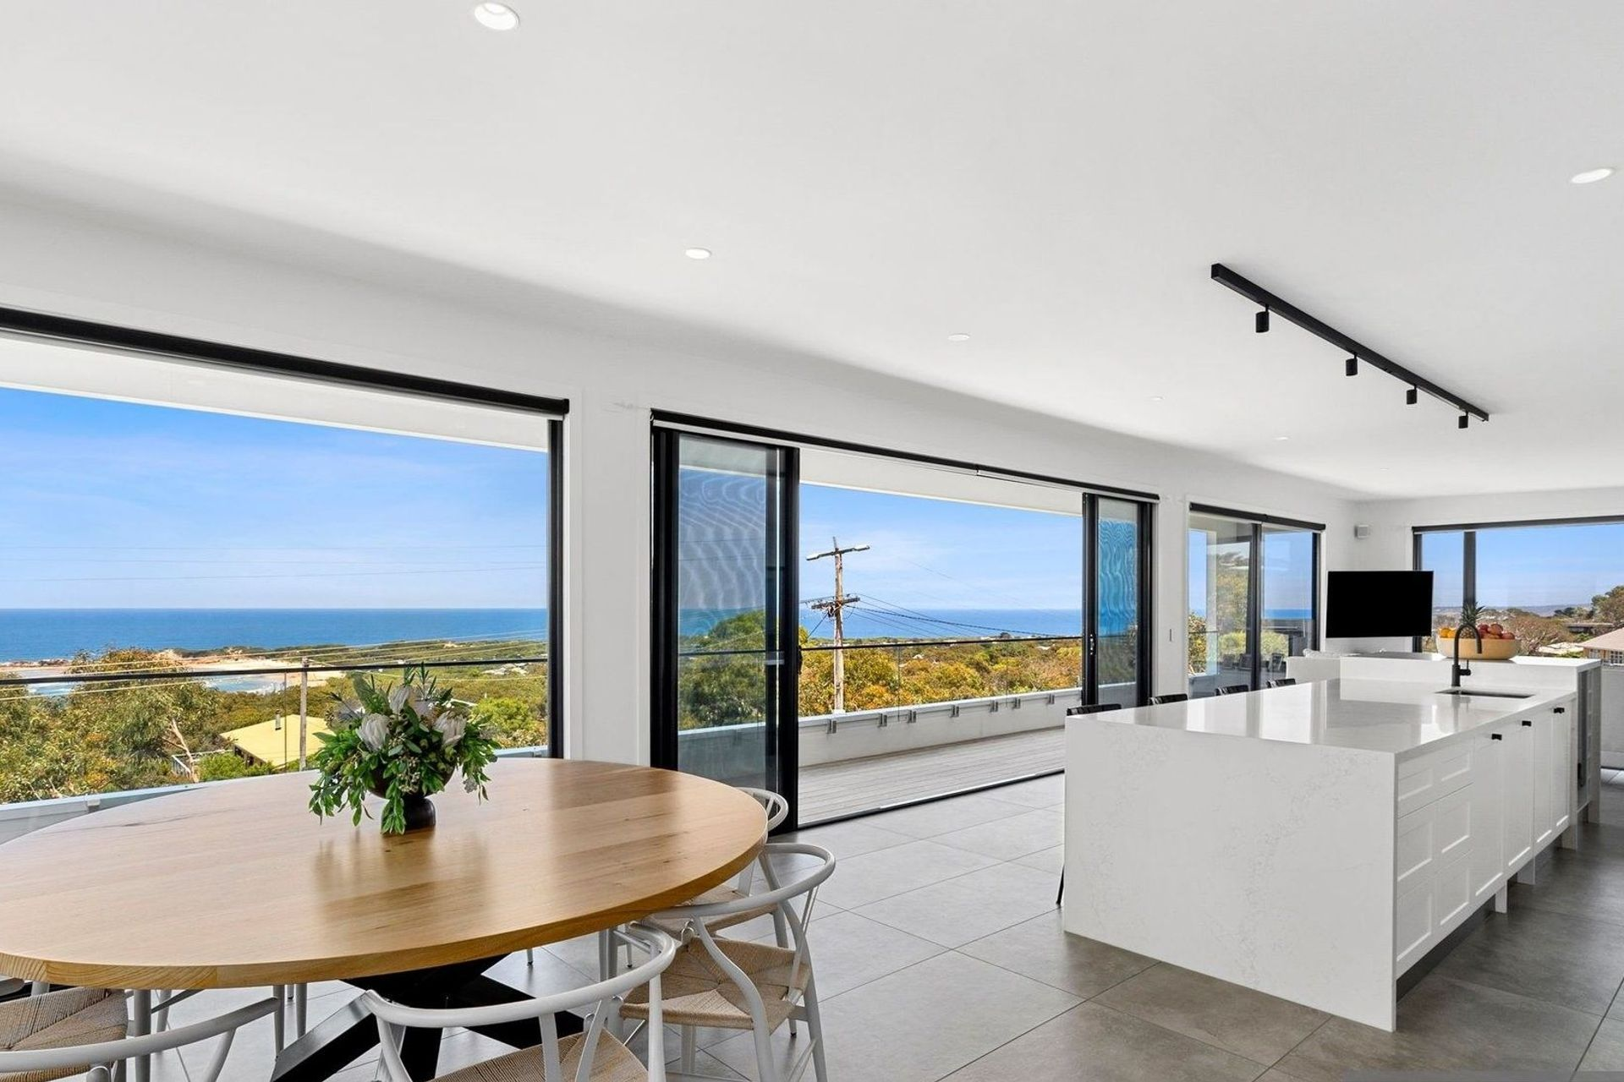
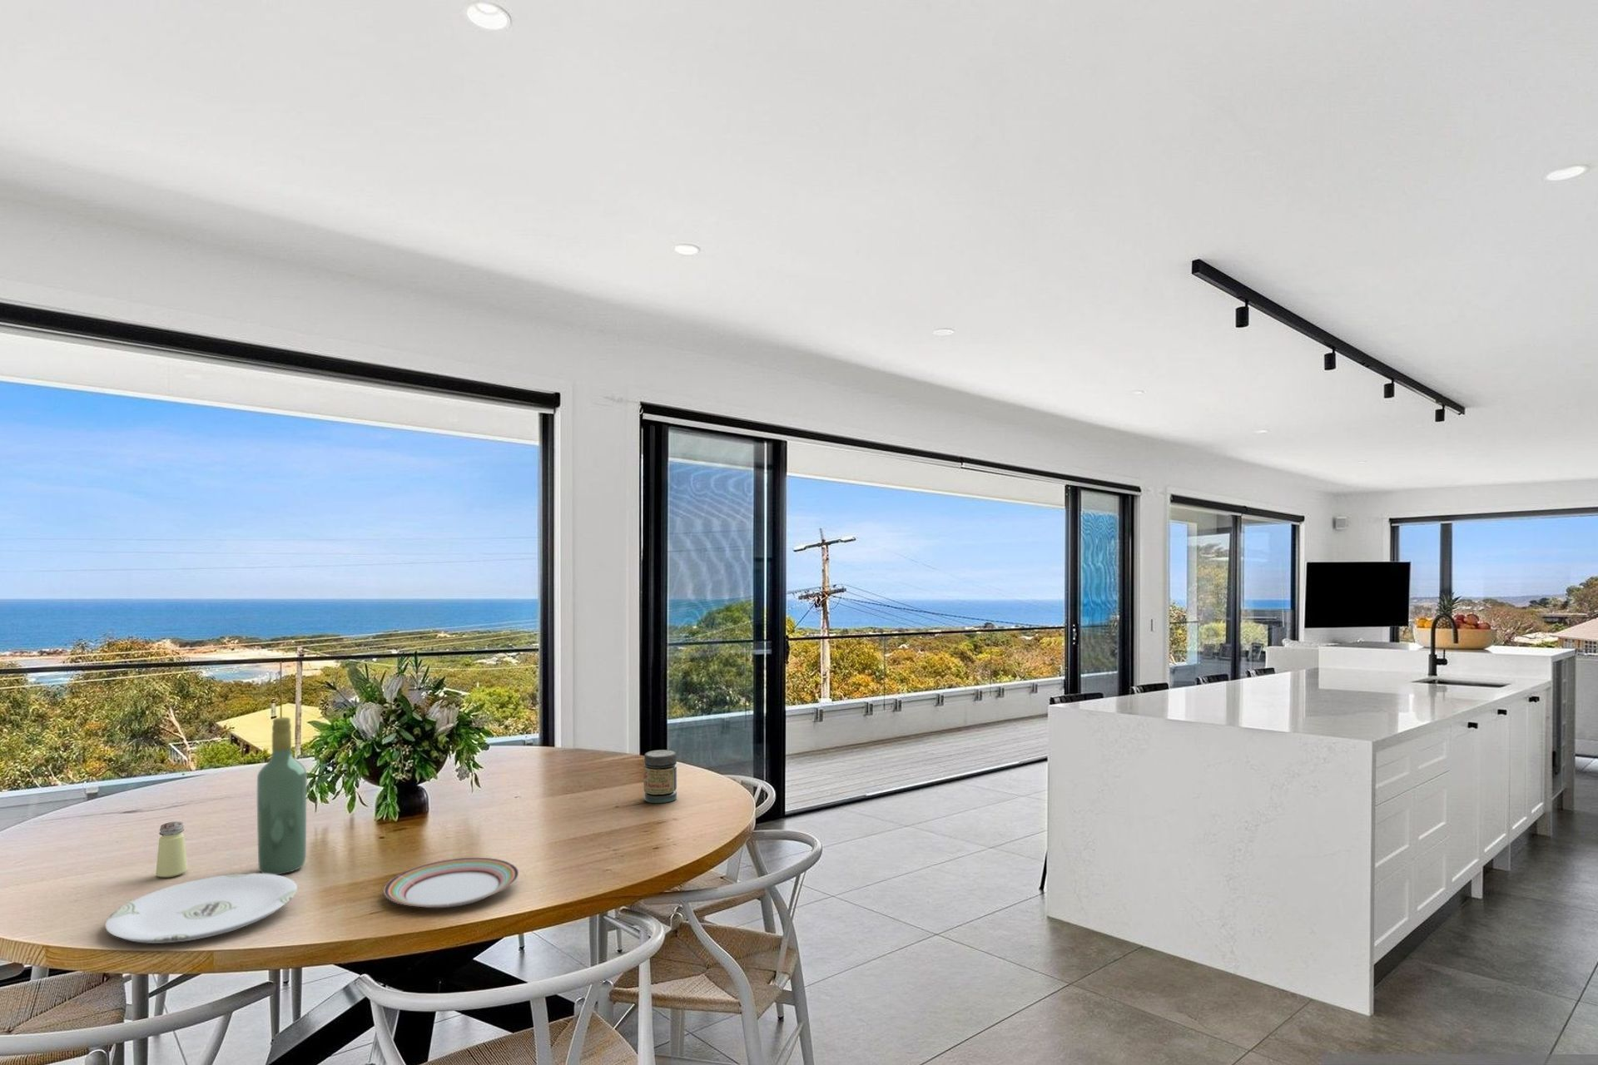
+ jar (660, 775)
+ saltshaker (171, 847)
+ wine bottle (282, 793)
+ plate (453, 886)
+ plate (206, 909)
